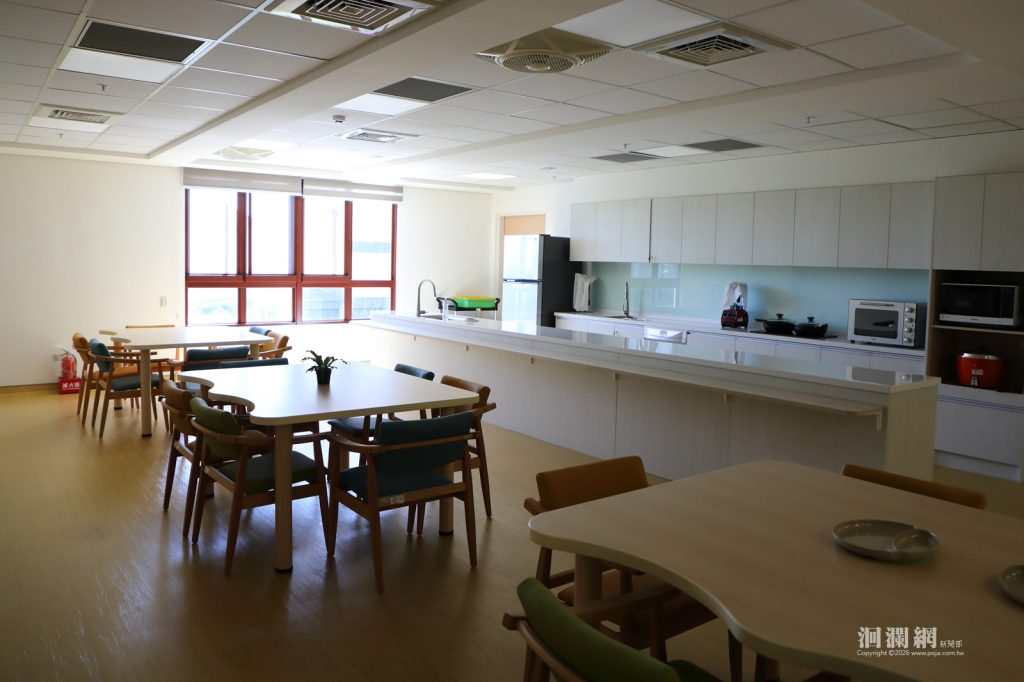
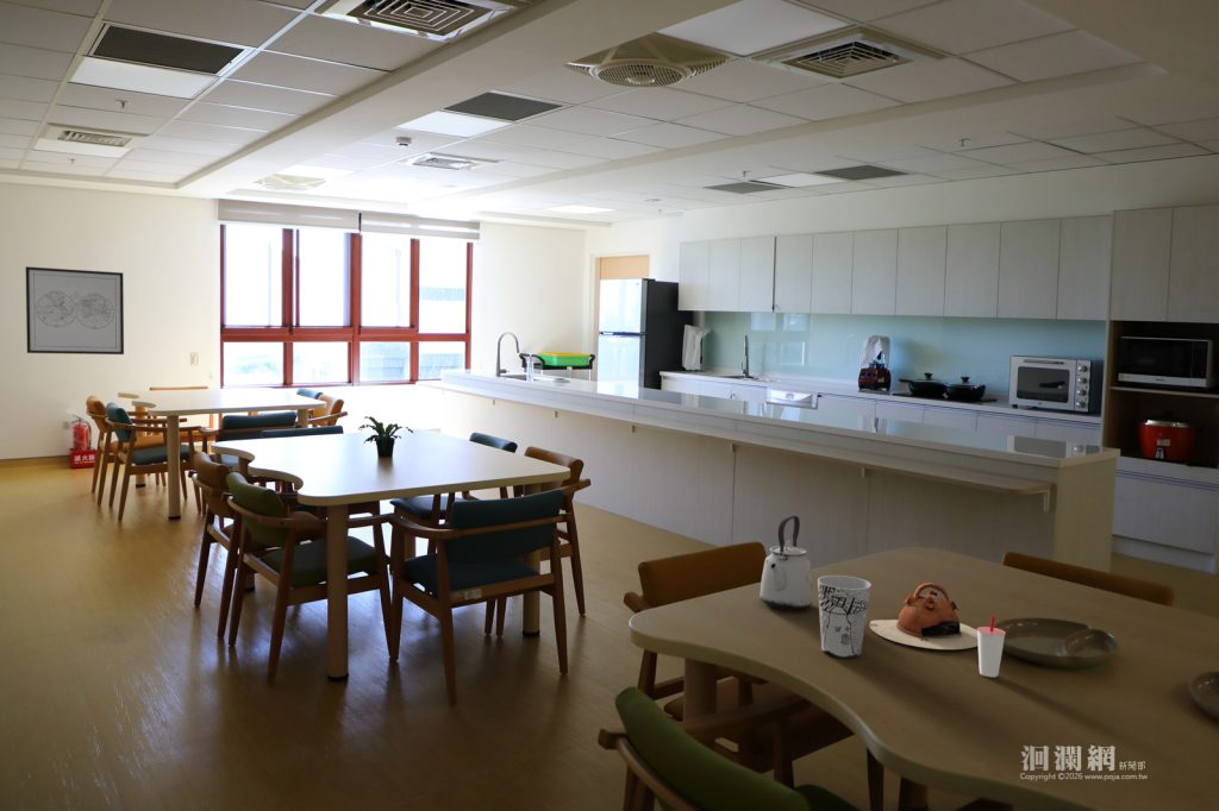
+ kettle (784, 562)
+ cup (989, 645)
+ teapot (926, 606)
+ cup (842, 616)
+ wall art (76, 312)
